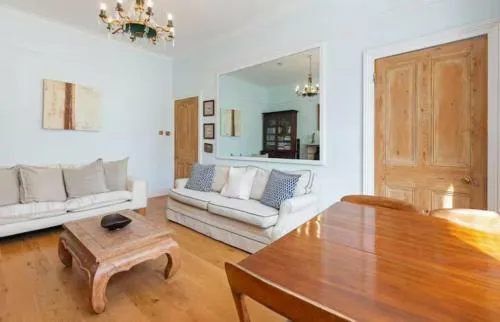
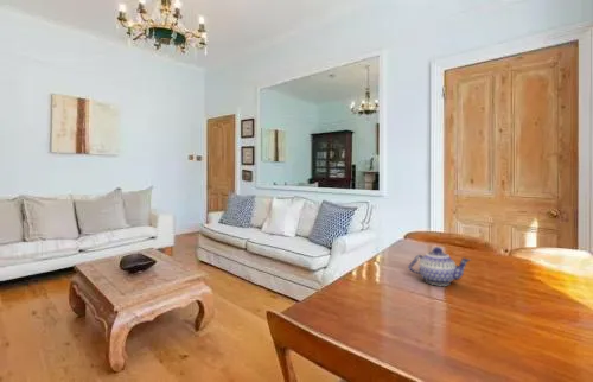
+ teapot (438, 265)
